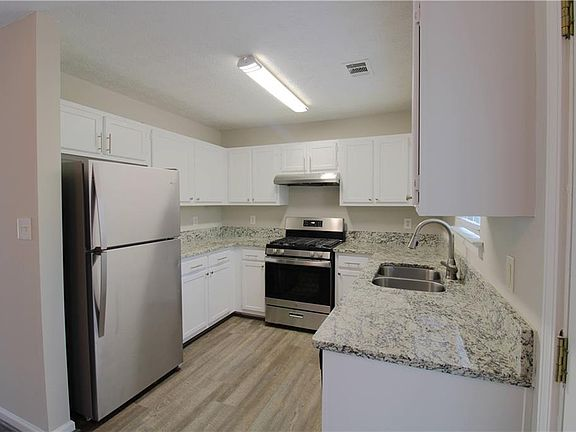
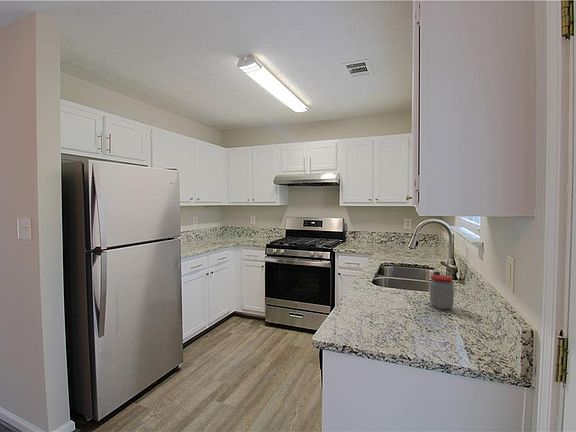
+ jar (441, 291)
